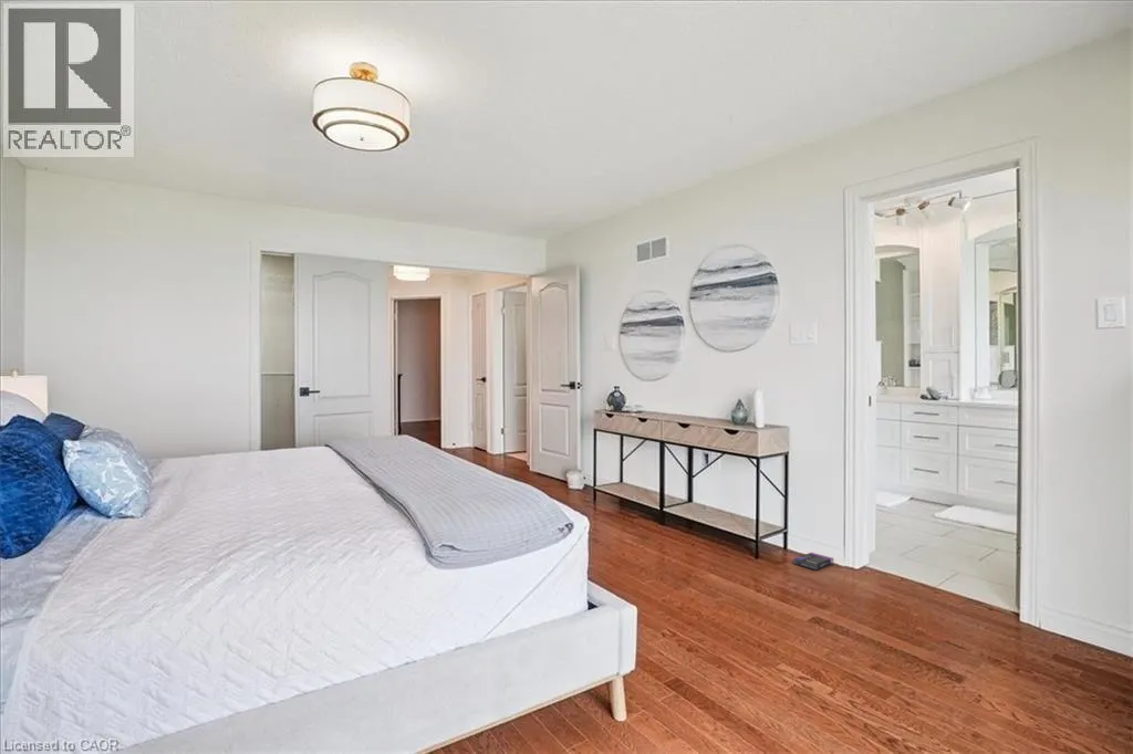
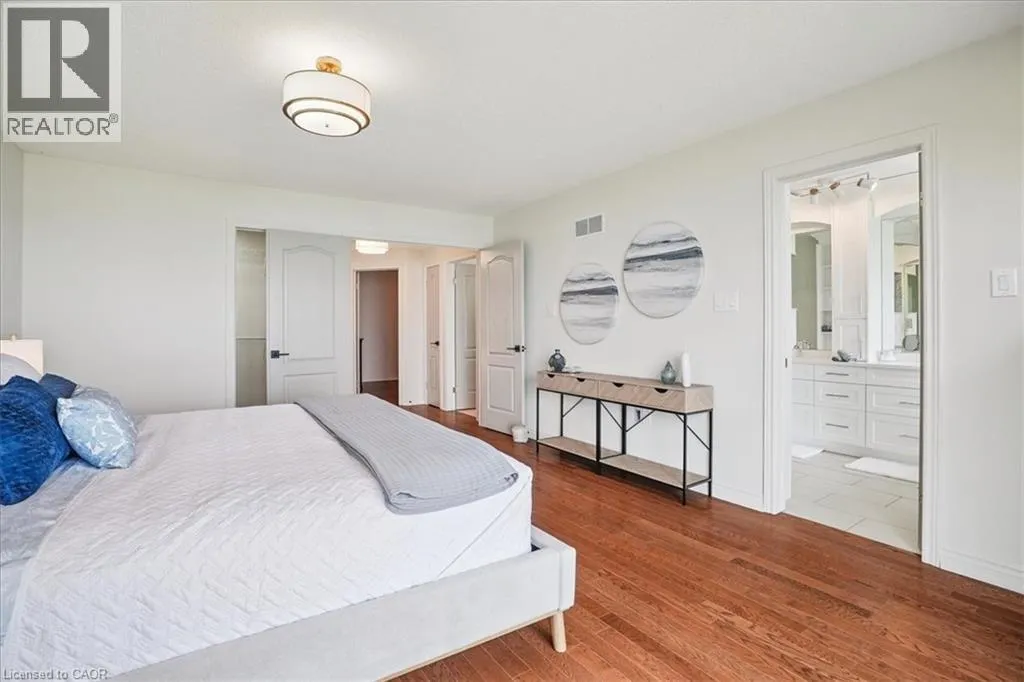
- box (813, 561)
